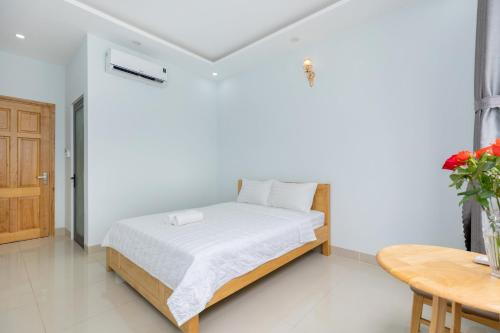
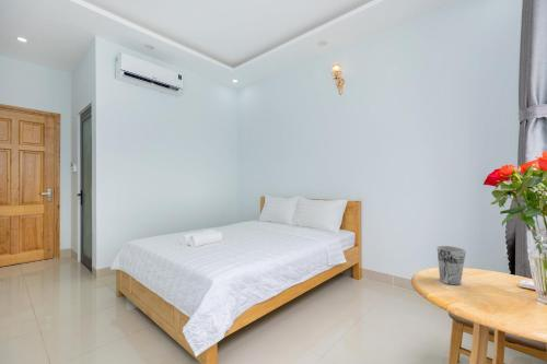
+ cup (450, 265)
